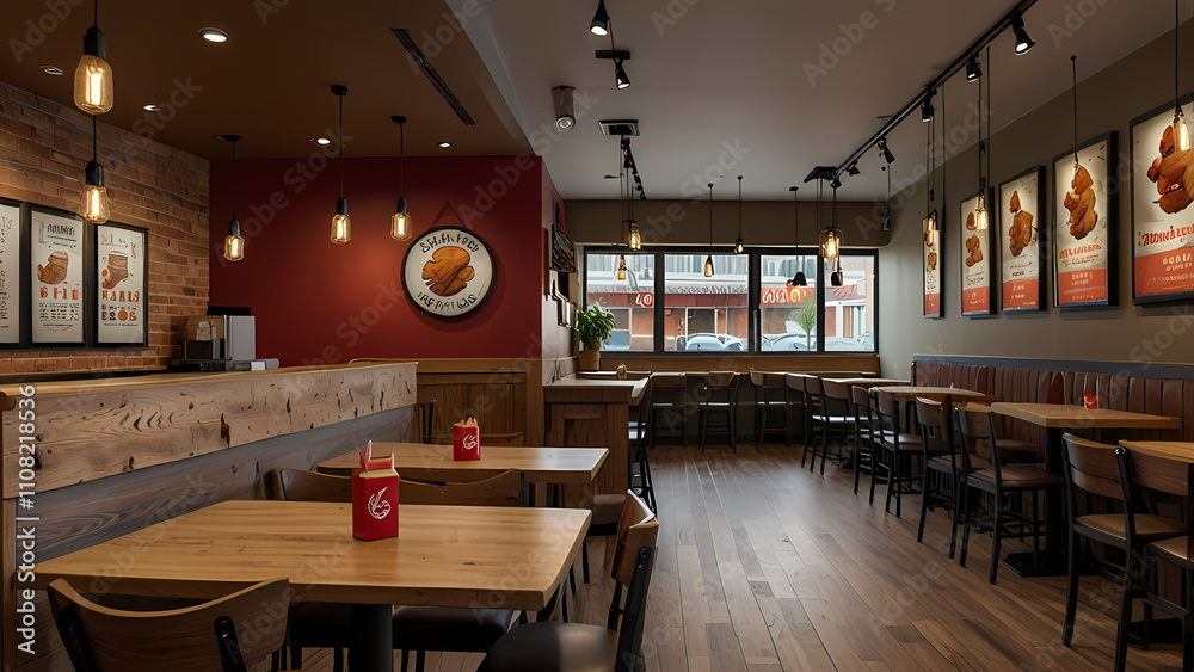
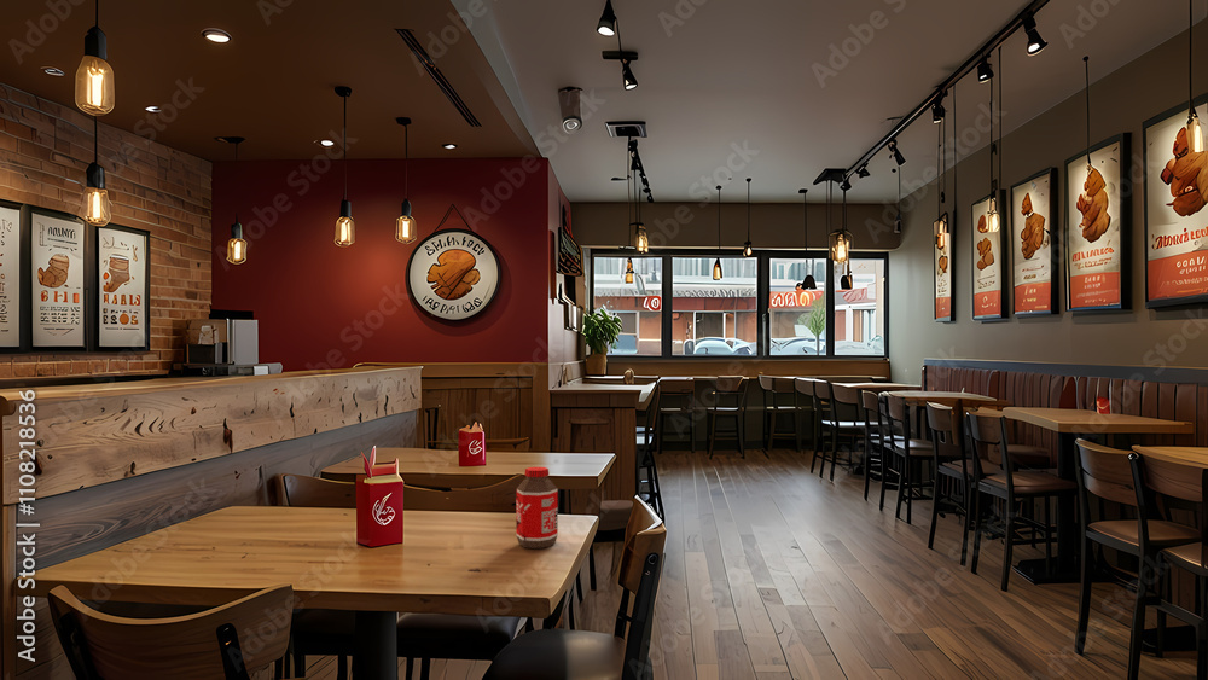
+ bottle (536, 505)
